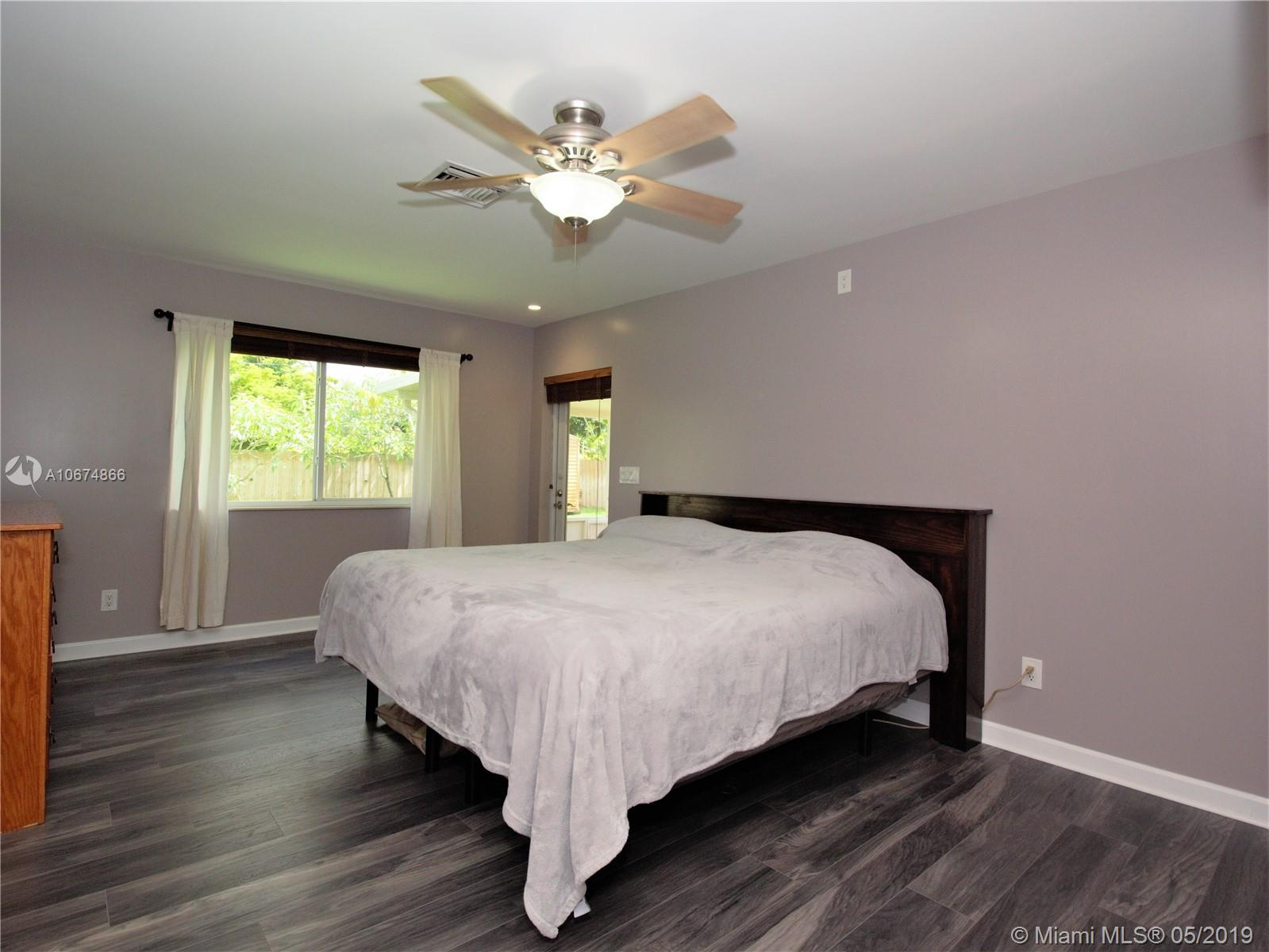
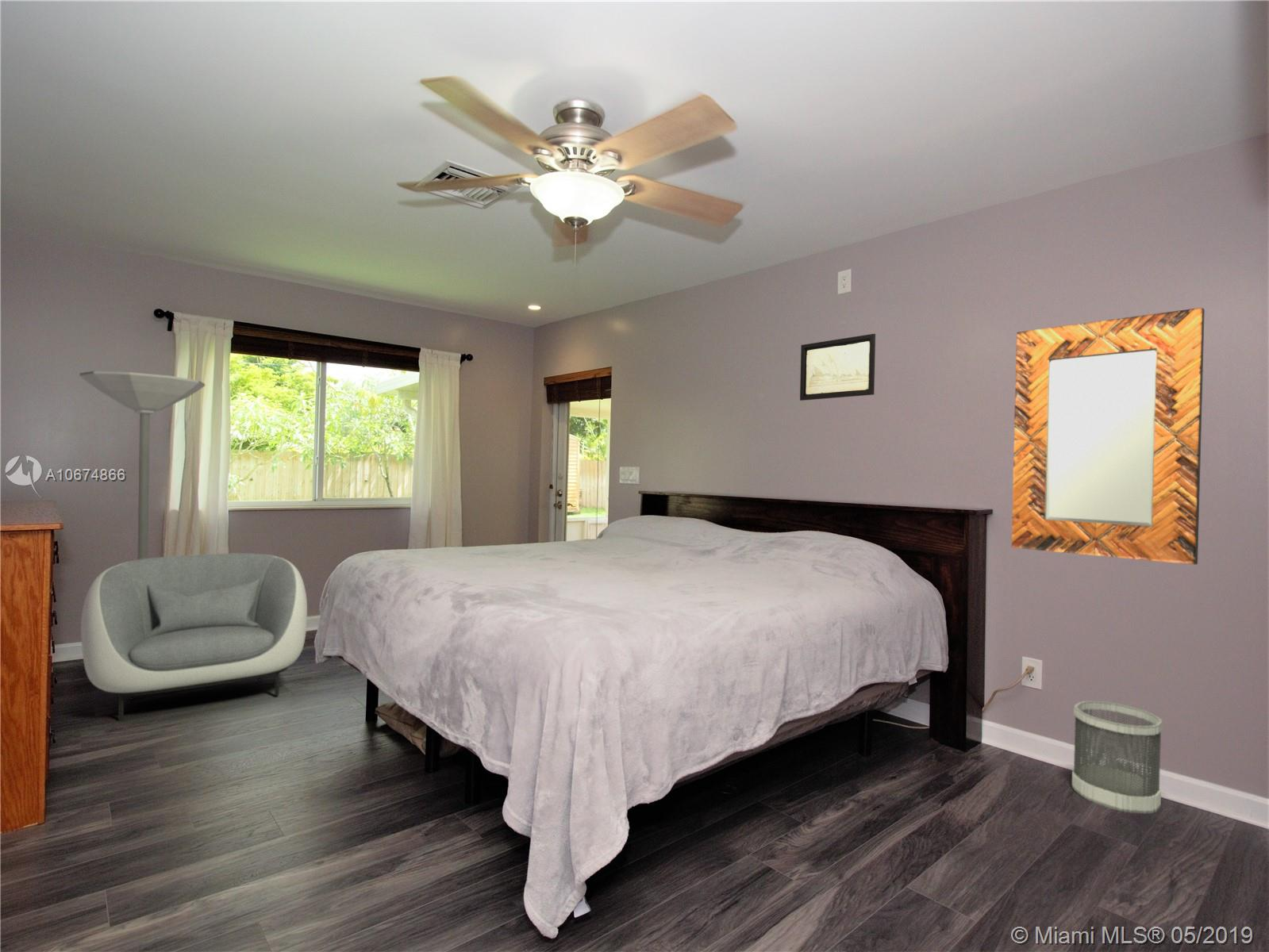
+ armchair (202, 628)
+ wall art (836, 368)
+ home mirror (1099, 438)
+ wastebasket (1116, 754)
+ floor lamp (143, 521)
